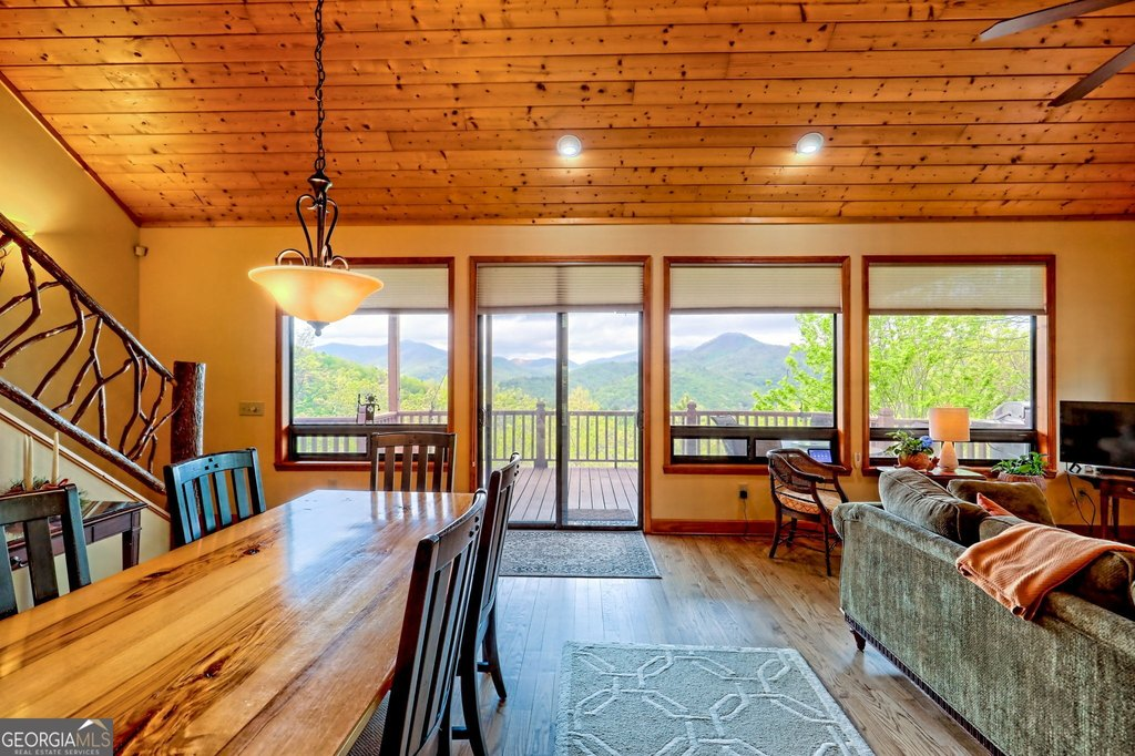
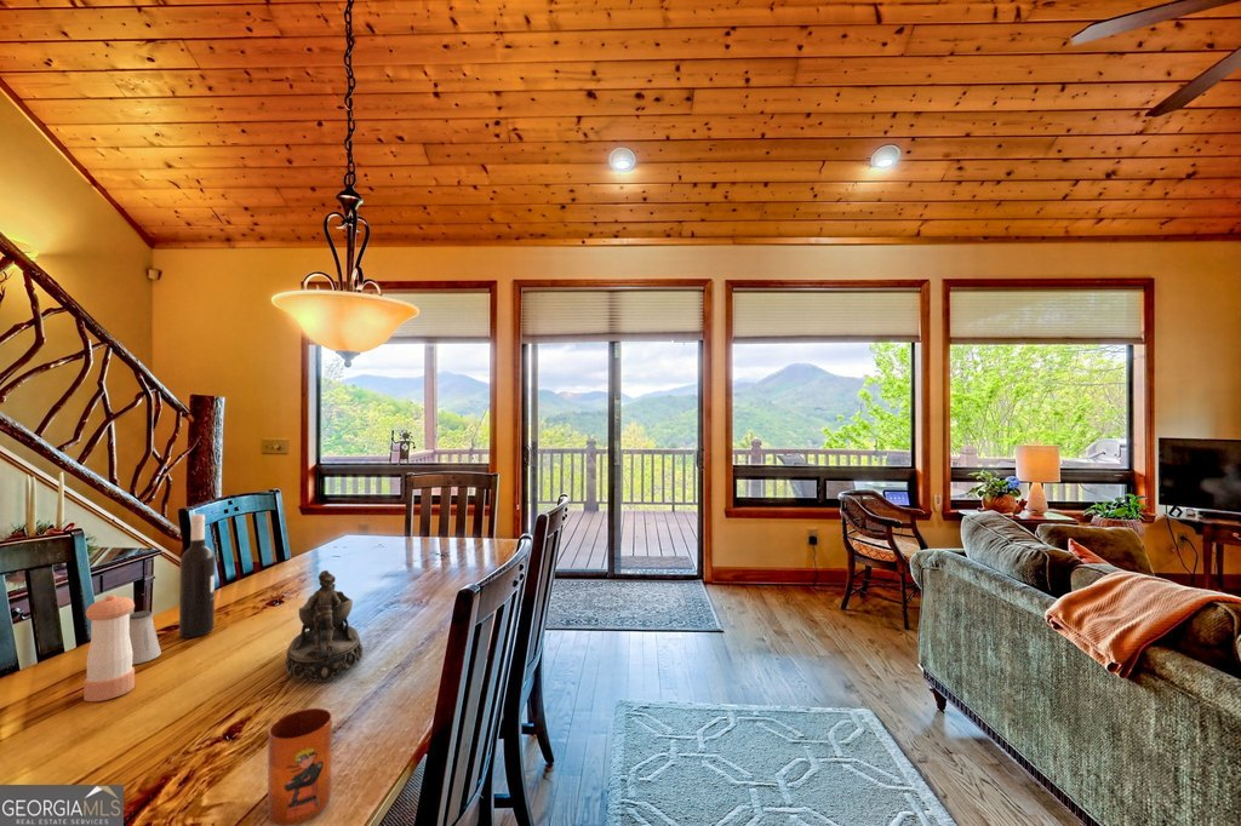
+ wine bottle (198, 573)
+ mug (299, 757)
+ decorative bowl (322, 609)
+ saltshaker (139, 635)
+ pepper shaker (110, 643)
